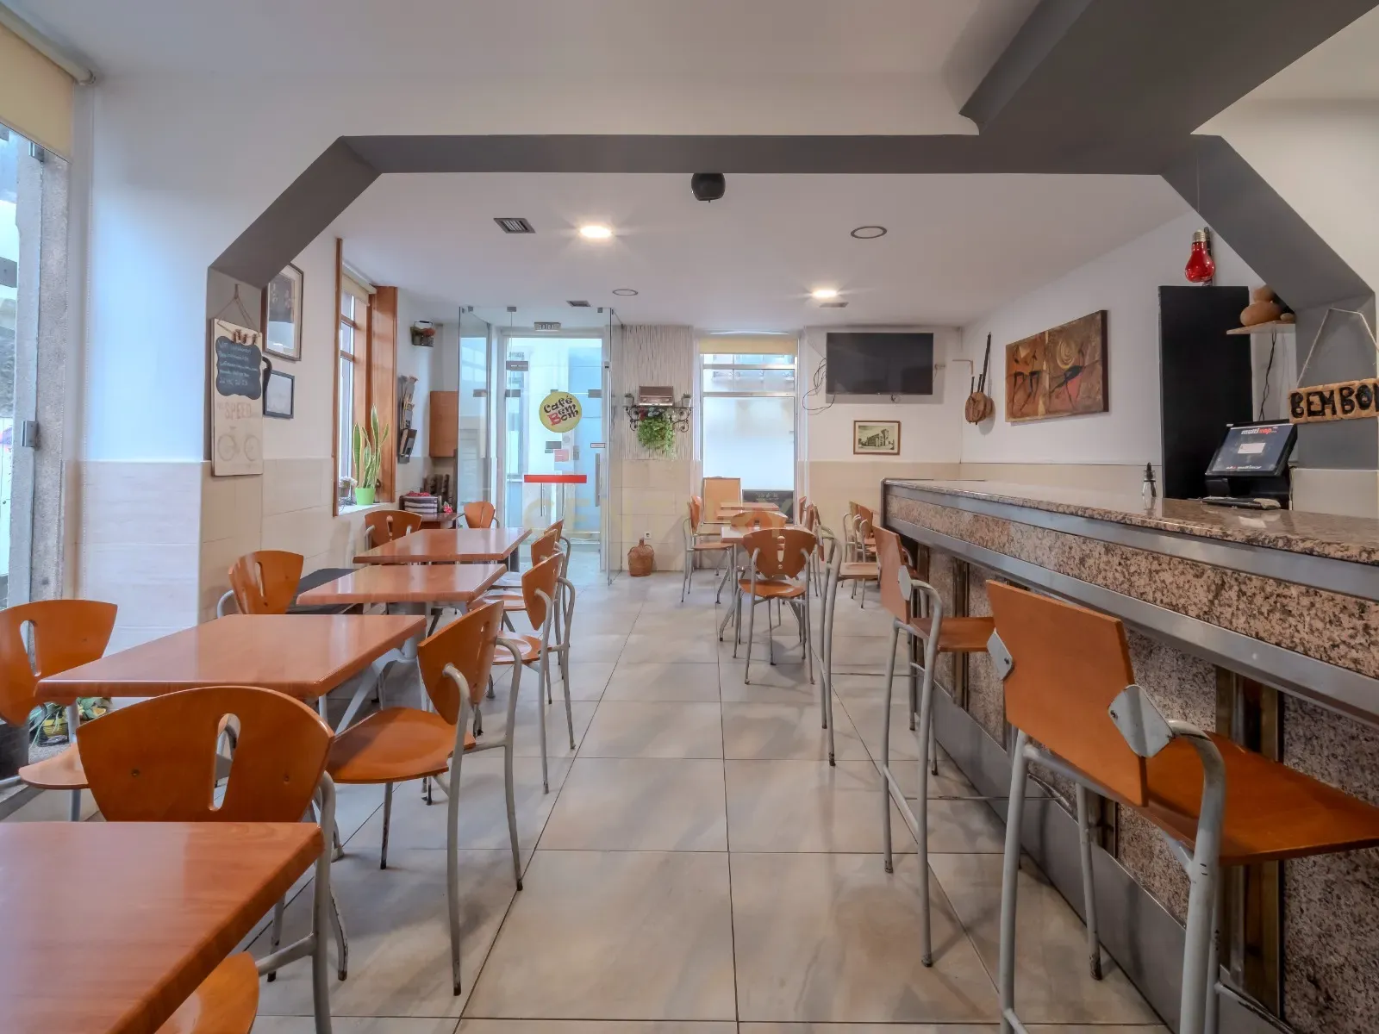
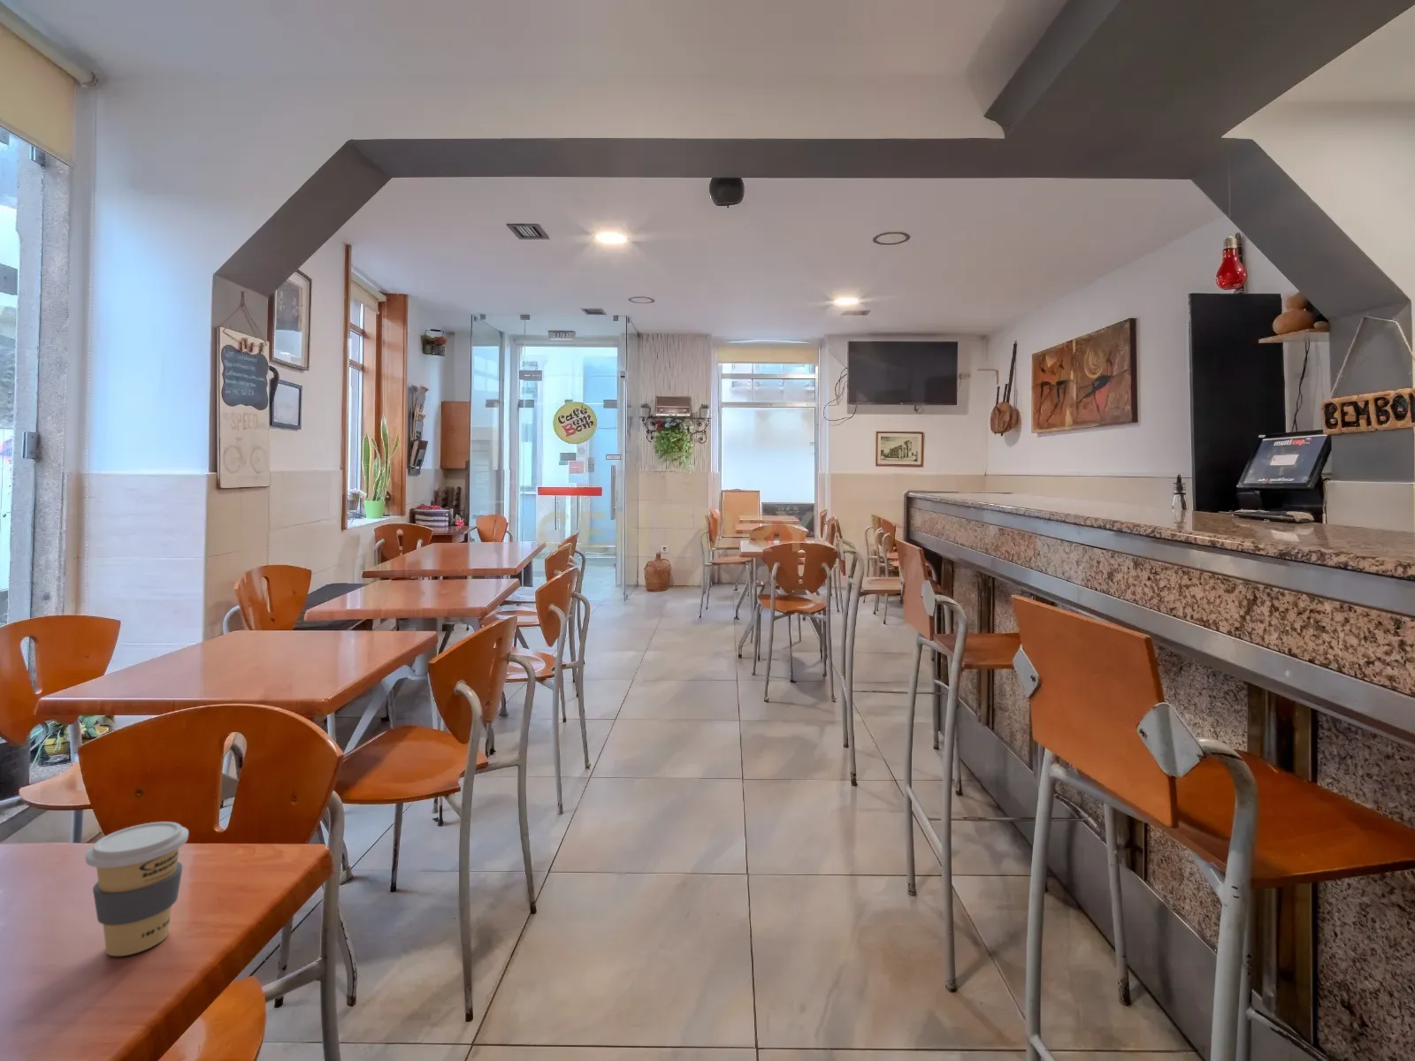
+ coffee cup (138, 888)
